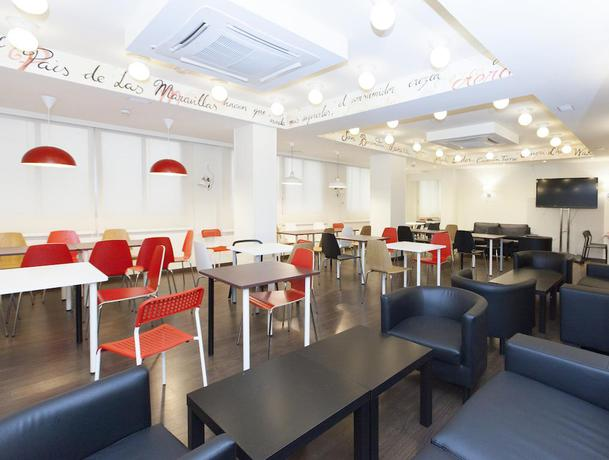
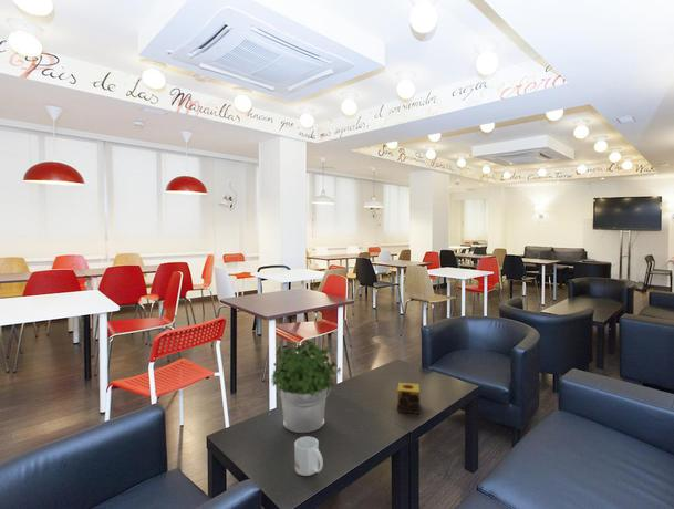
+ candle (408, 397)
+ mug (310, 457)
+ potted plant (307, 383)
